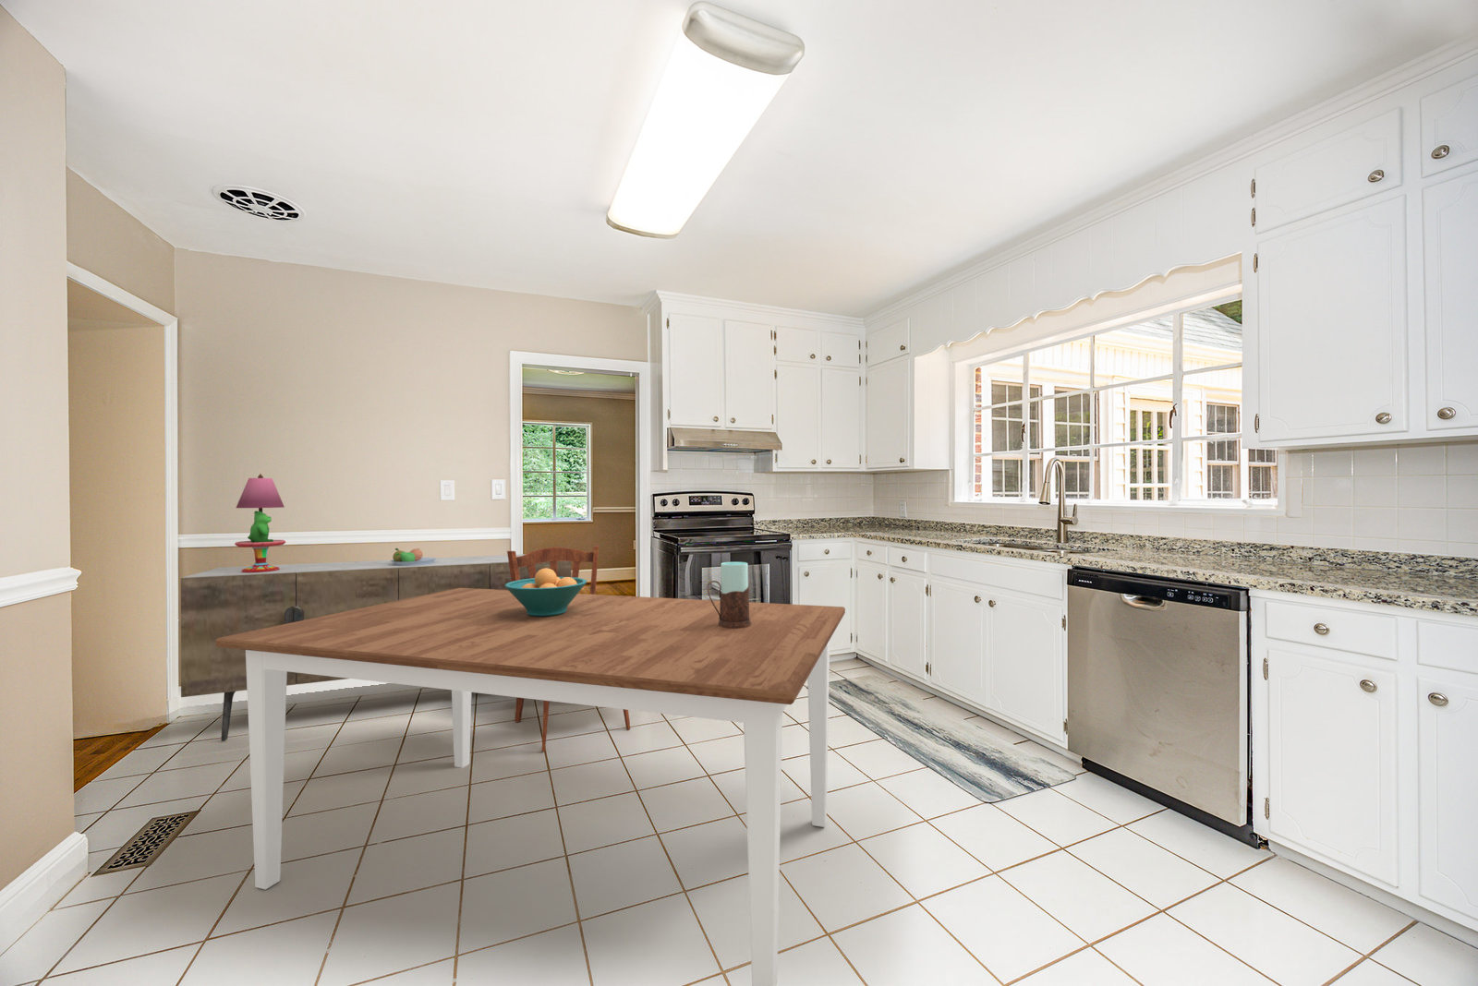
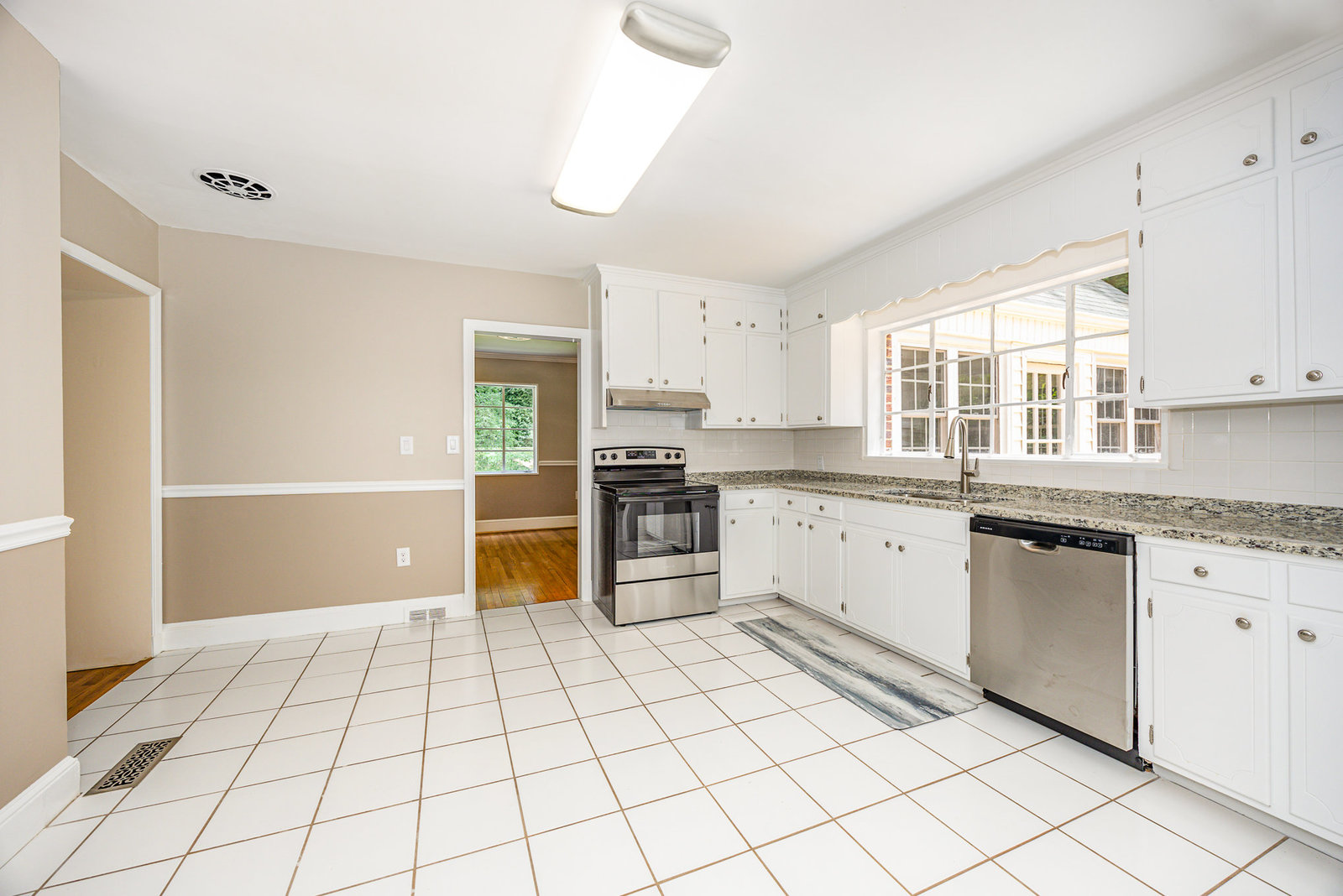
- sideboard (394, 601)
- table lamp (261, 522)
- tea glass holder (731, 593)
- fruit bowl (546, 590)
- fruit bowl (412, 555)
- dining table (568, 702)
- dining chair (590, 593)
